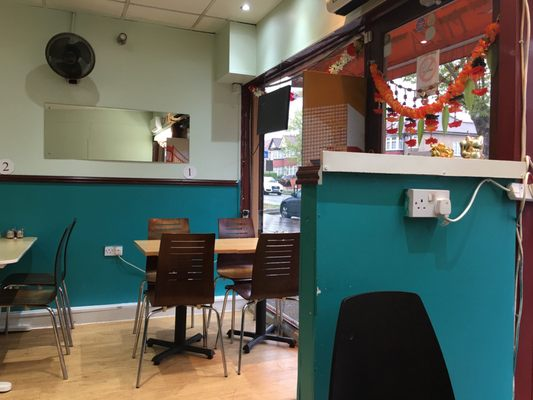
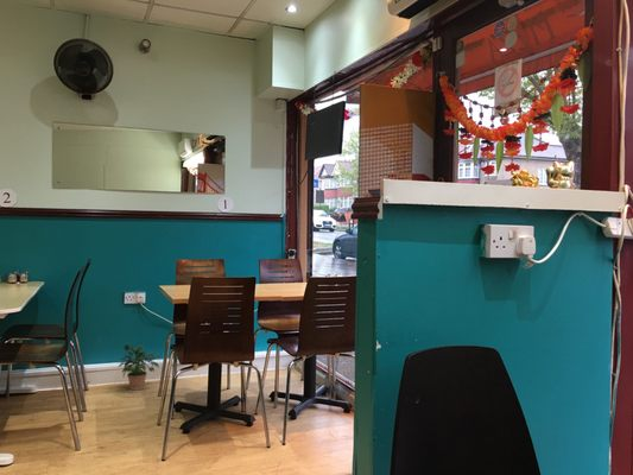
+ potted plant (140, 365)
